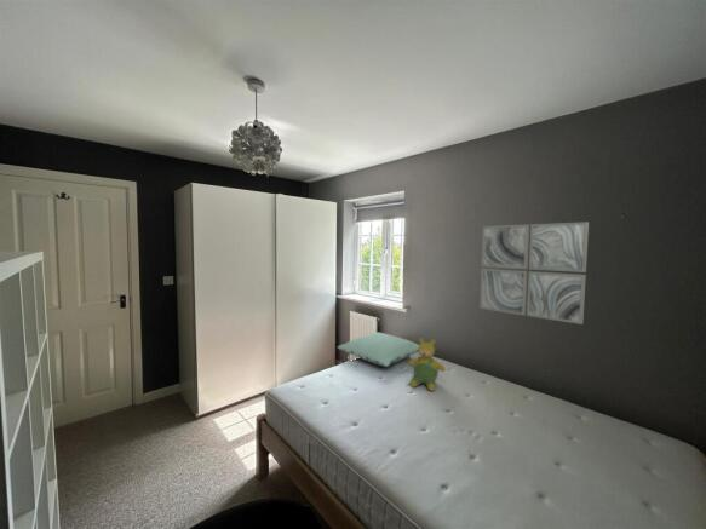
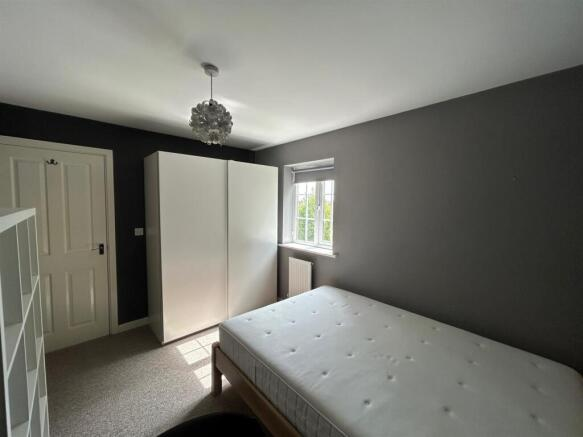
- pillow (380, 347)
- wall art (529, 271)
- teddy bear (424, 362)
